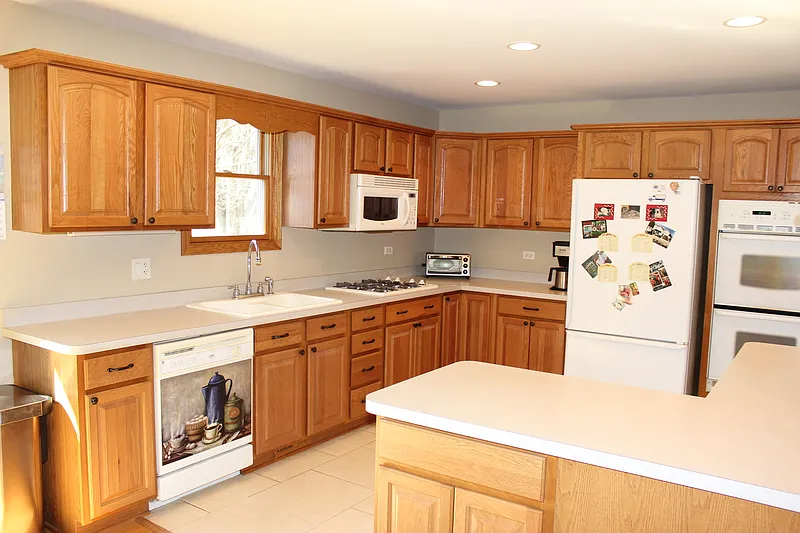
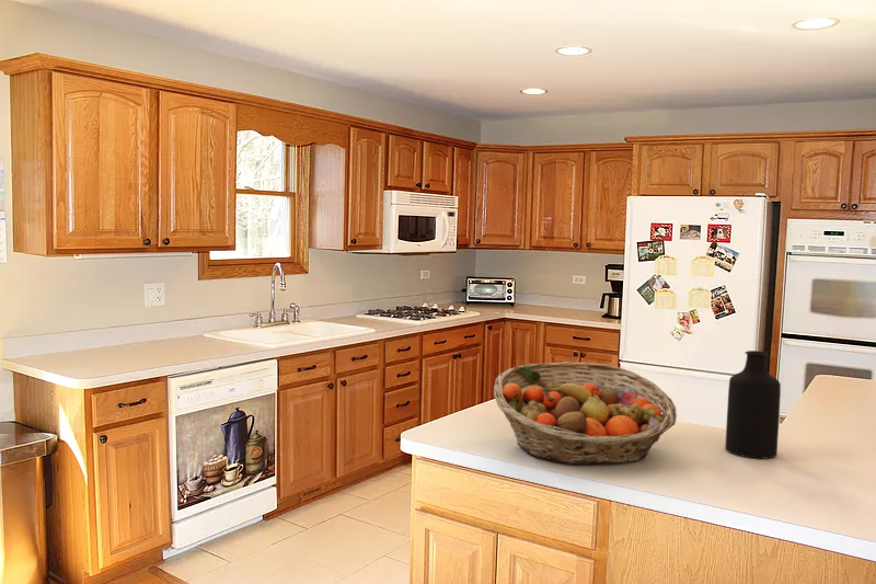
+ bottle (753, 401)
+ fruit basket (581, 410)
